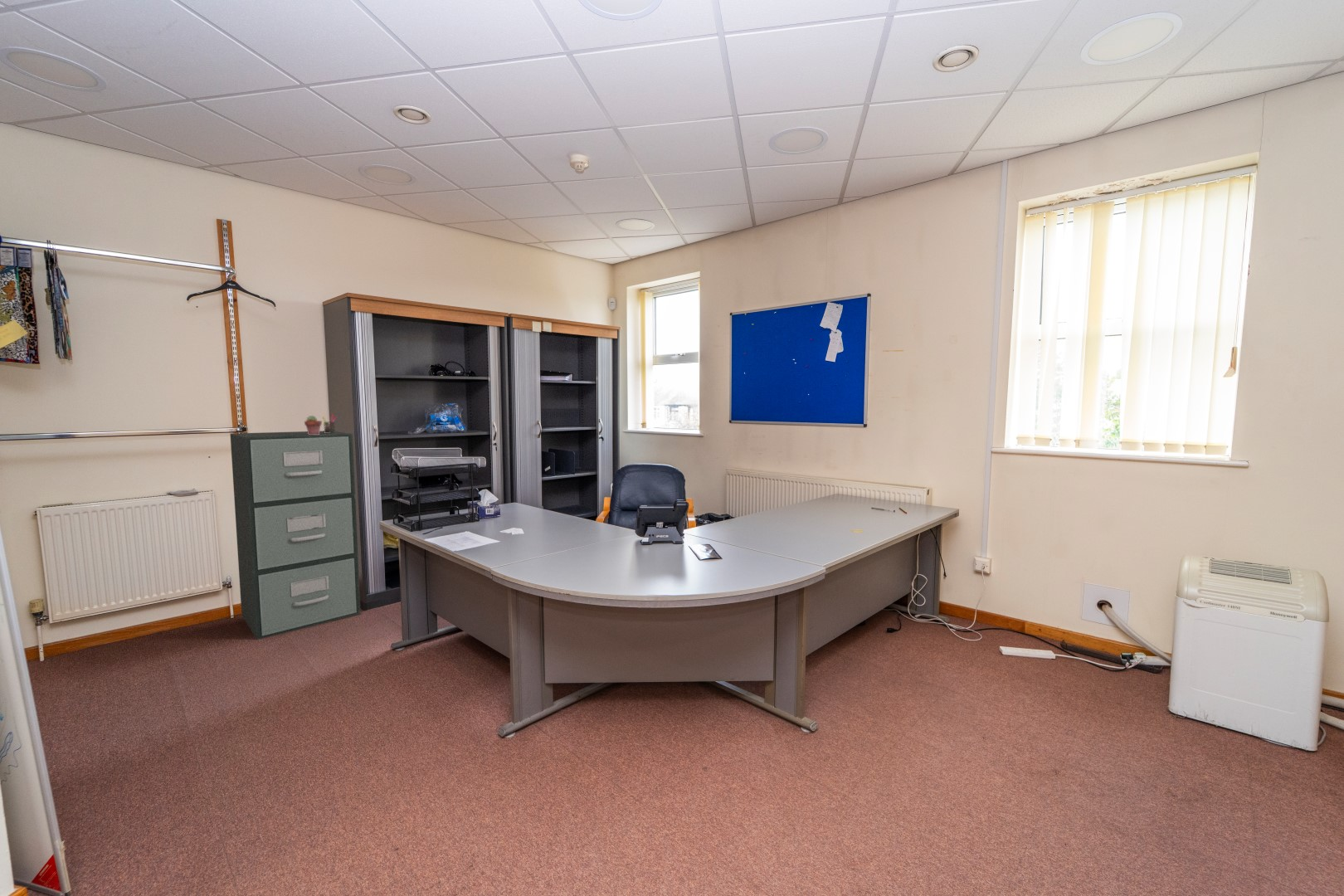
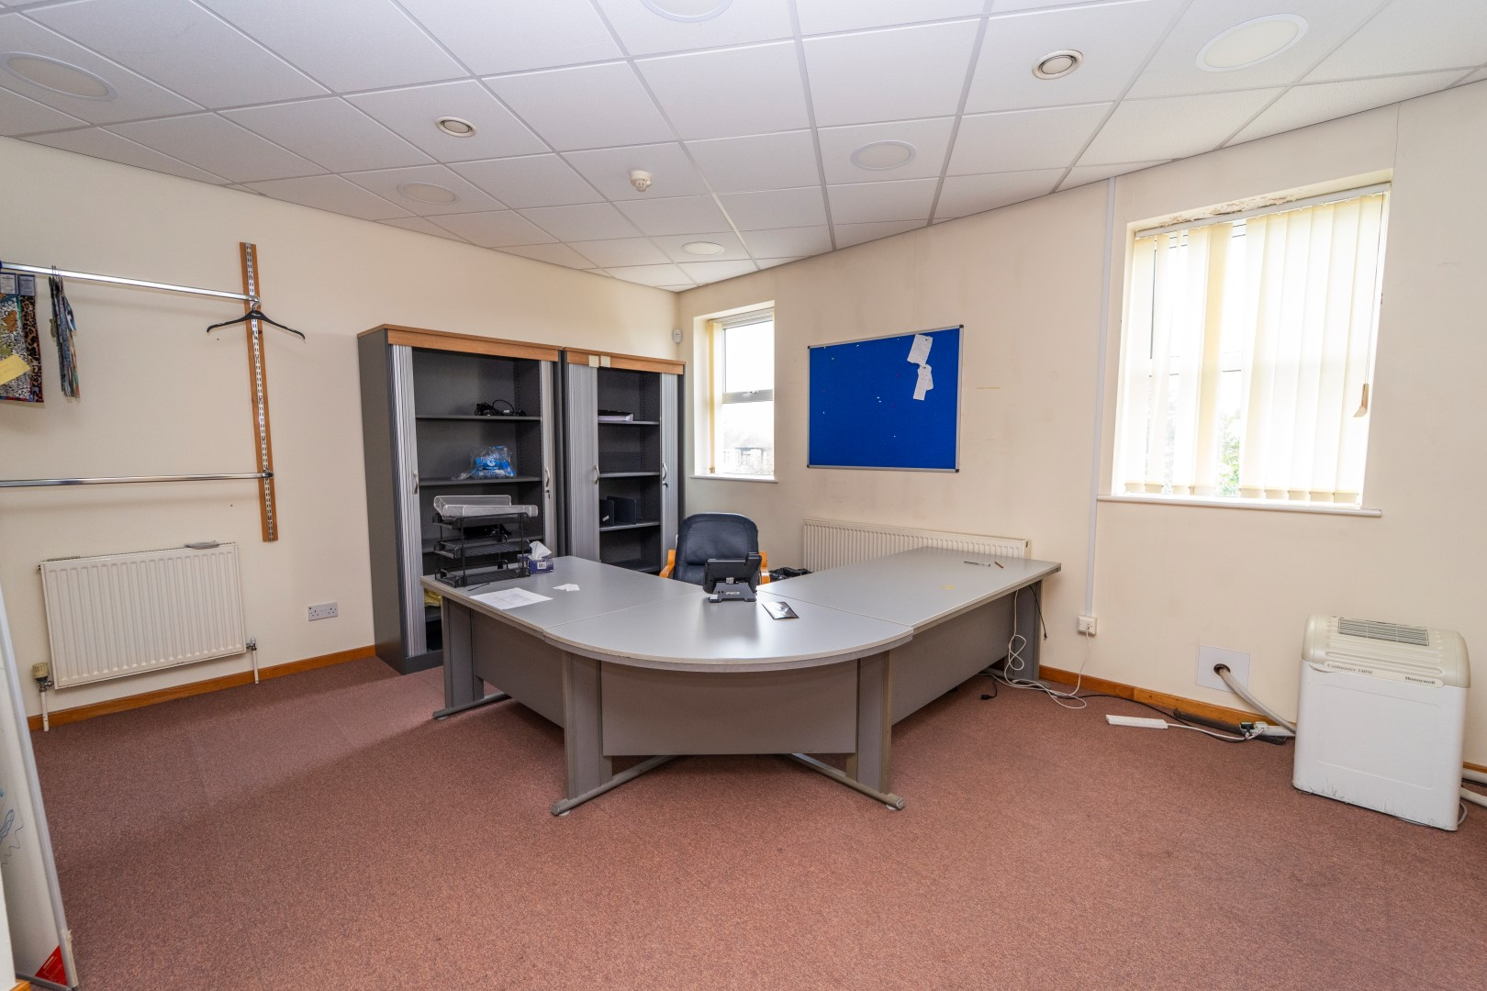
- potted succulent (313, 424)
- filing cabinet (297, 525)
- pen holder (329, 422)
